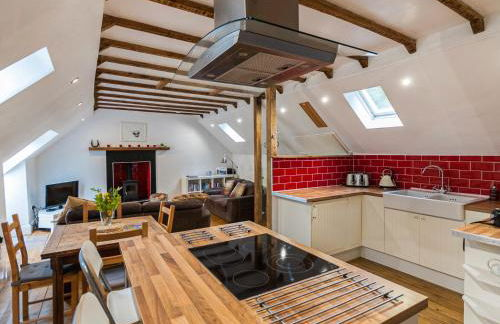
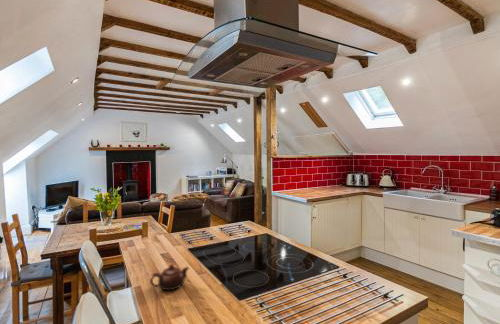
+ teapot (170, 275)
